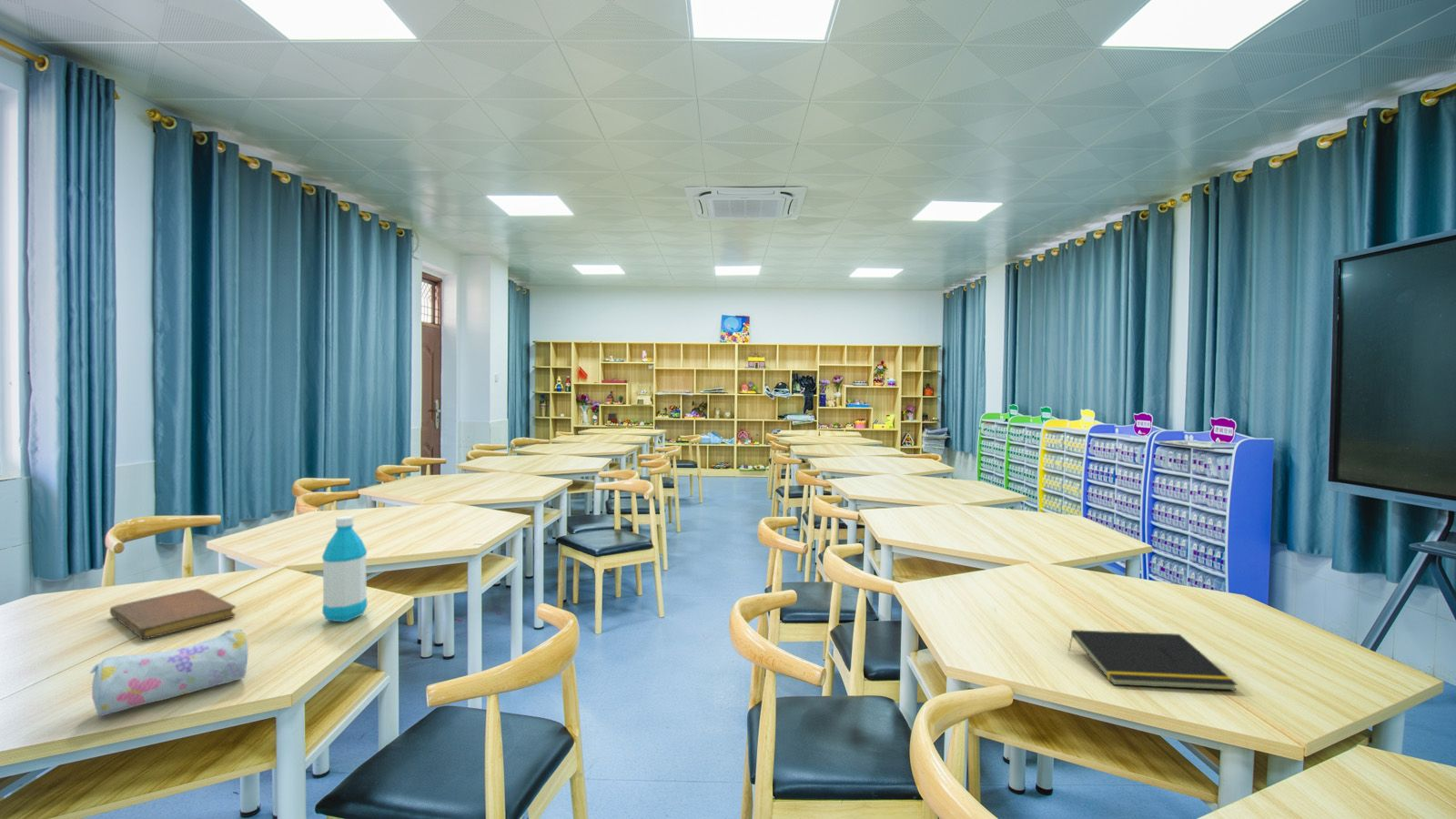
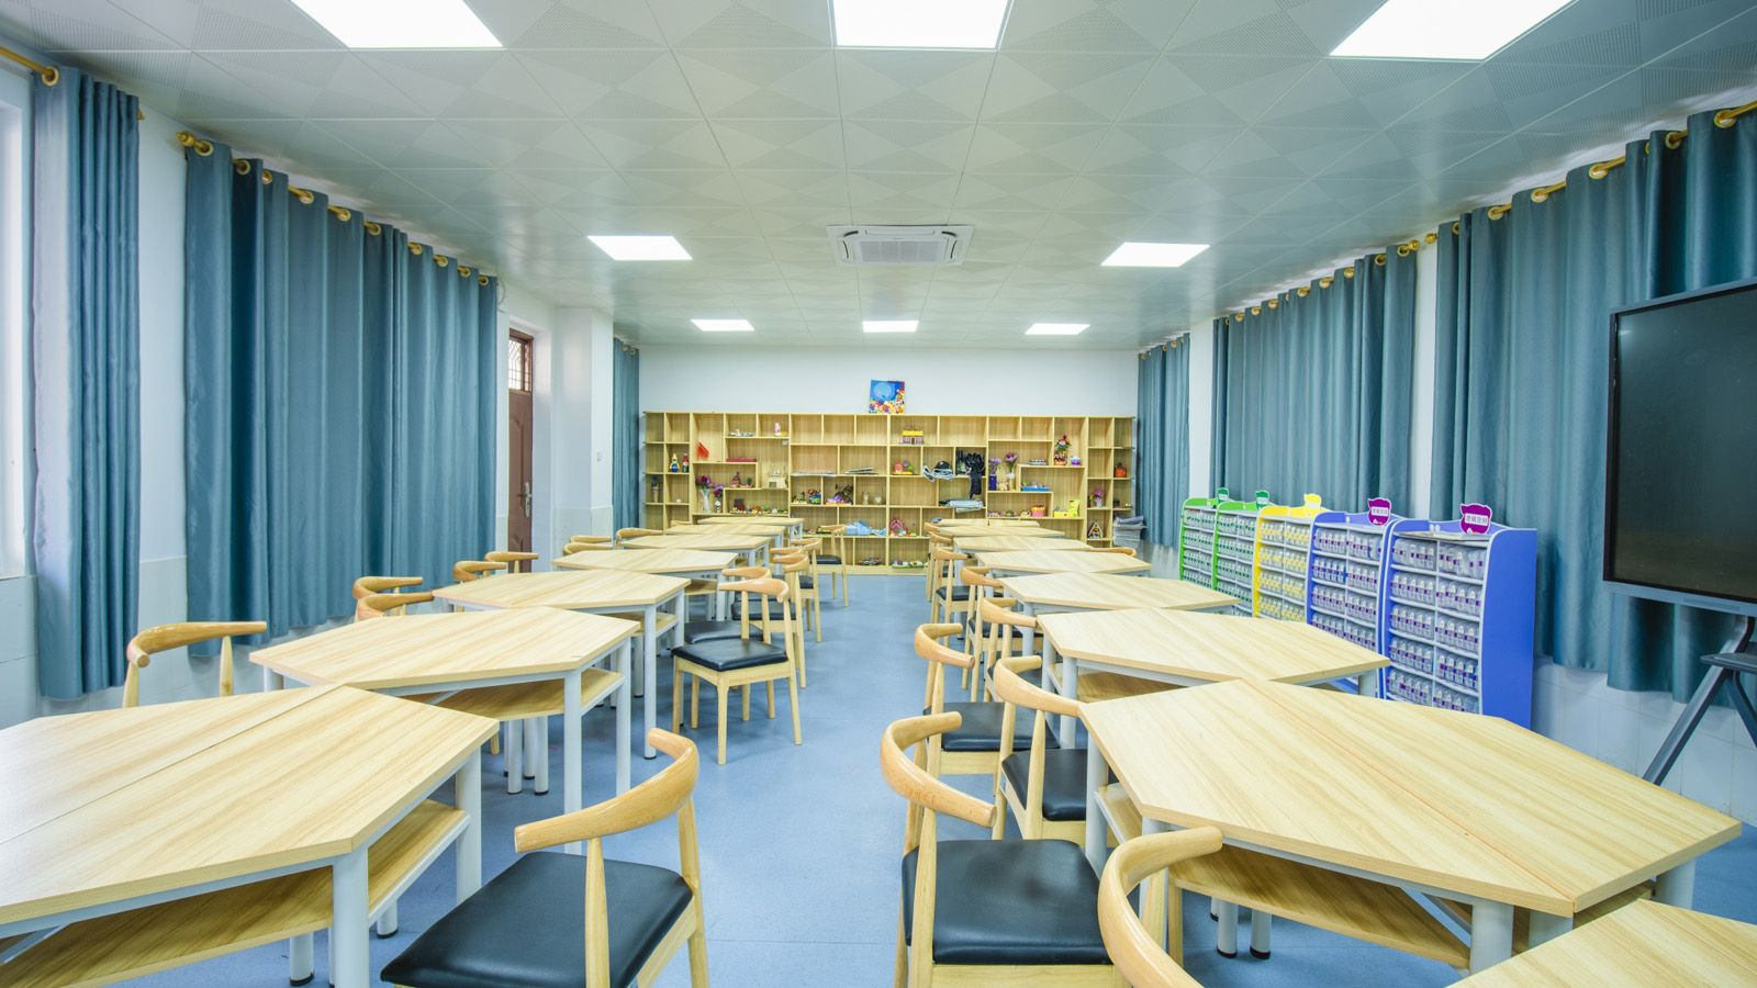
- pencil case (176, 669)
- water bottle (345, 567)
- notepad (1148, 657)
- notebook (173, 611)
